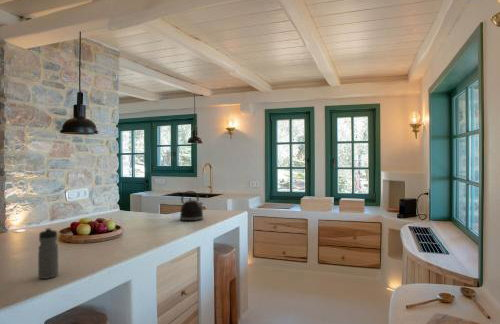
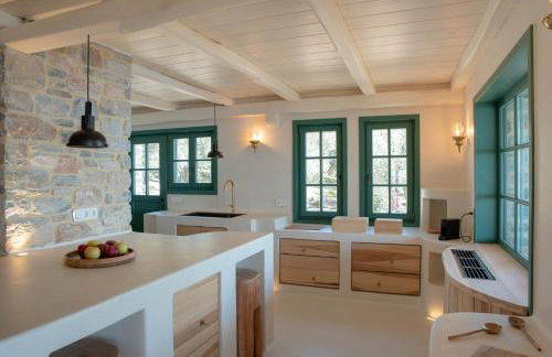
- water bottle (48, 252)
- kettle (191, 204)
